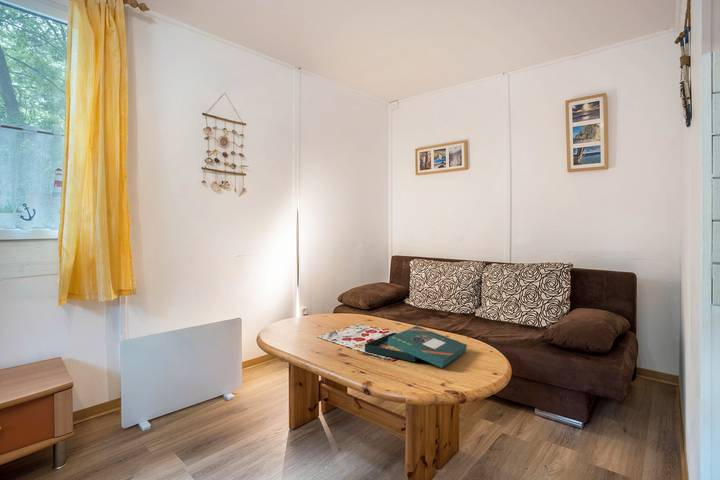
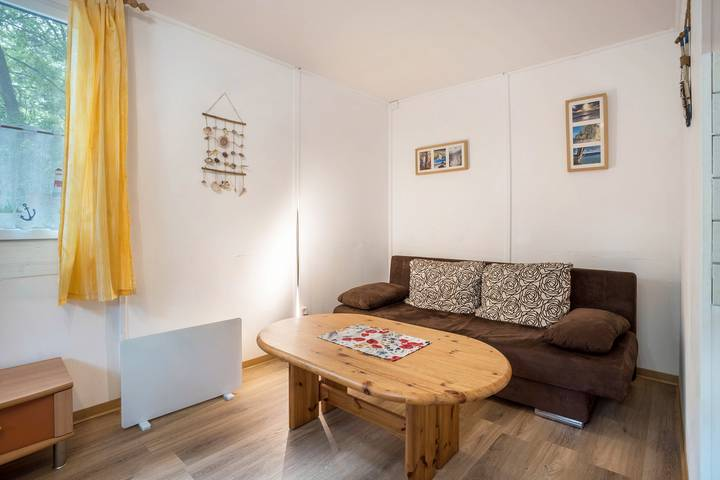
- board game (415, 342)
